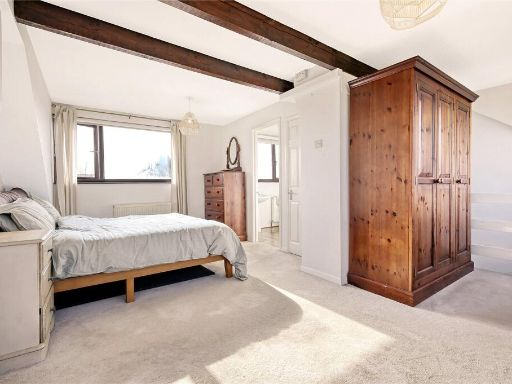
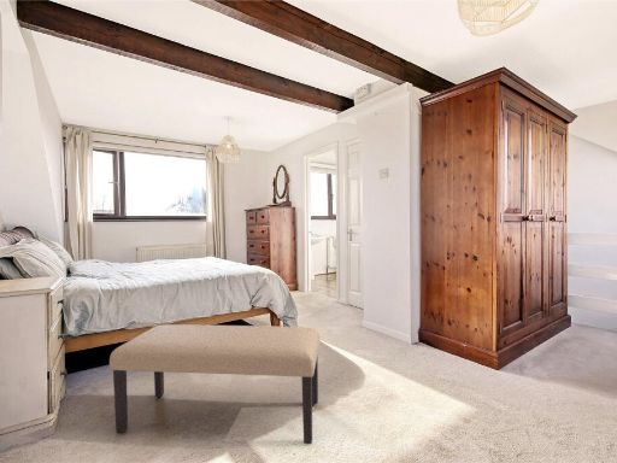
+ bench (223, 373)
